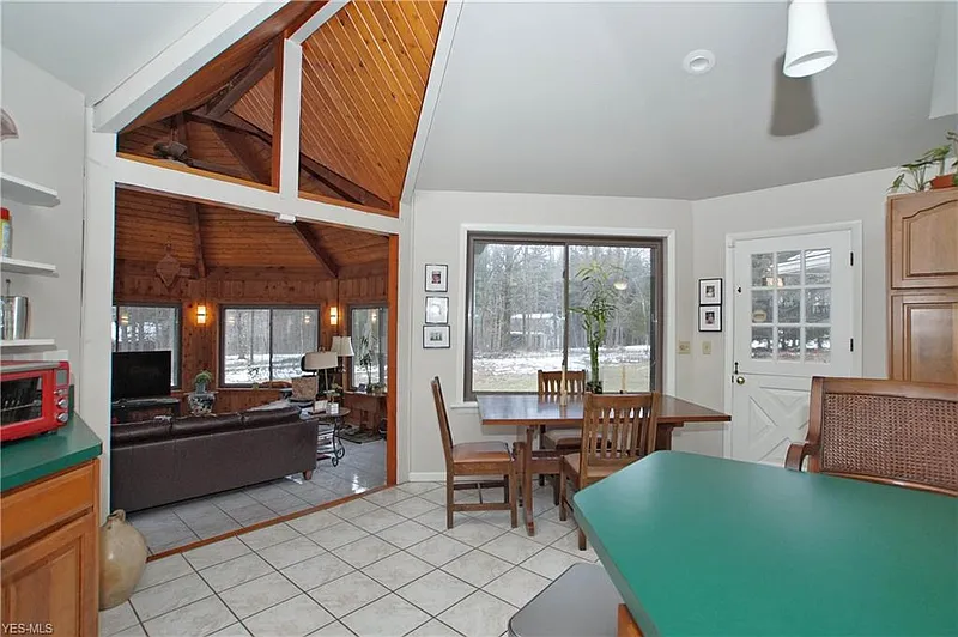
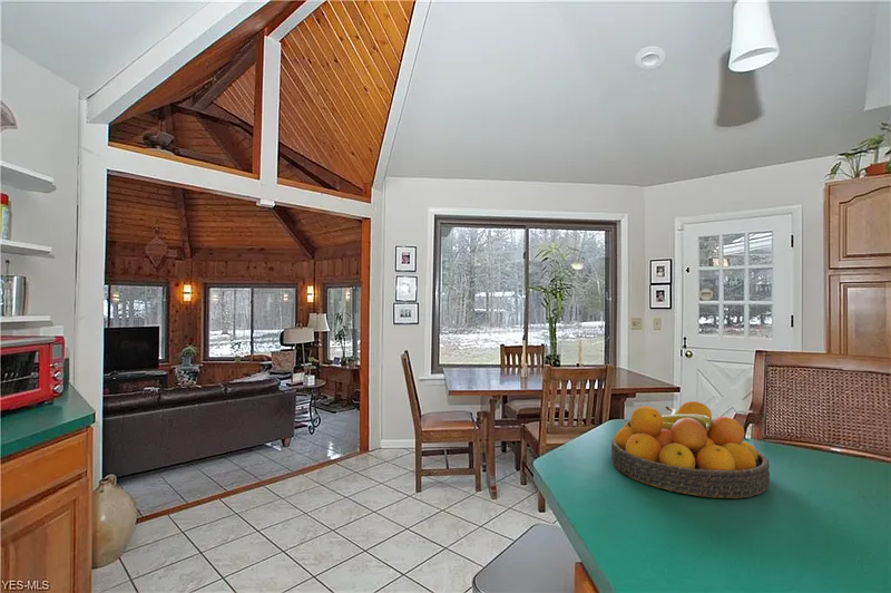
+ fruit bowl (684, 437)
